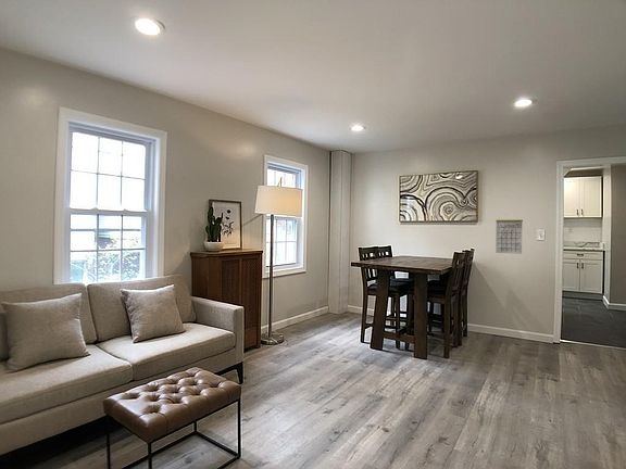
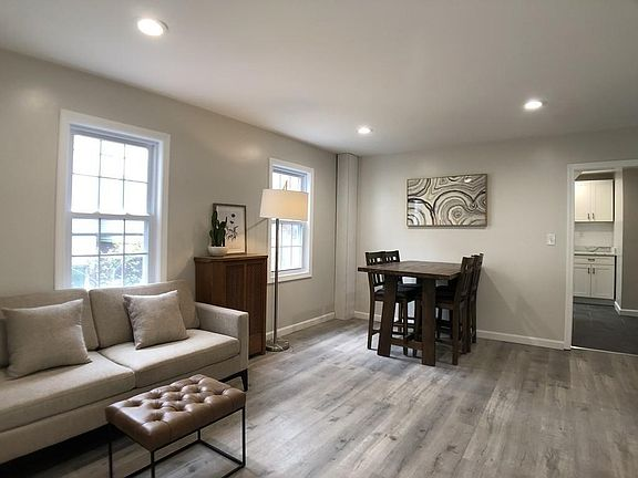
- calendar (509, 232)
